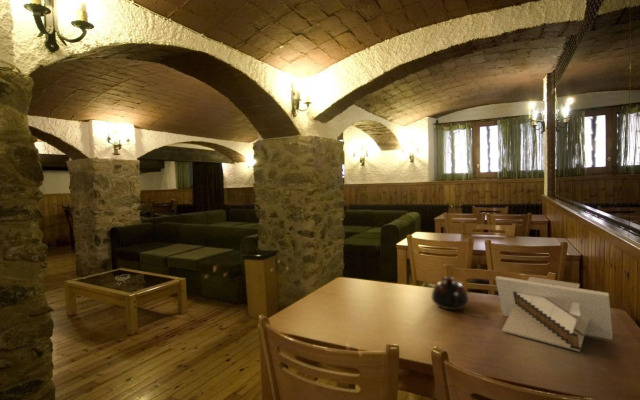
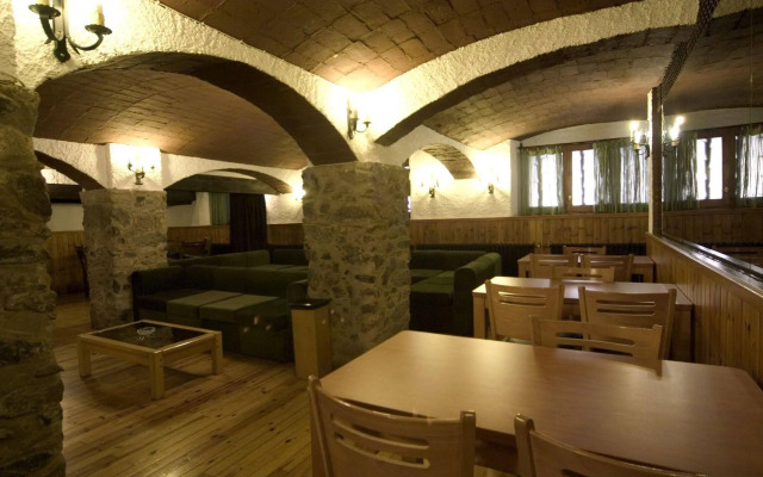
- architectural model (550, 304)
- teapot (449, 291)
